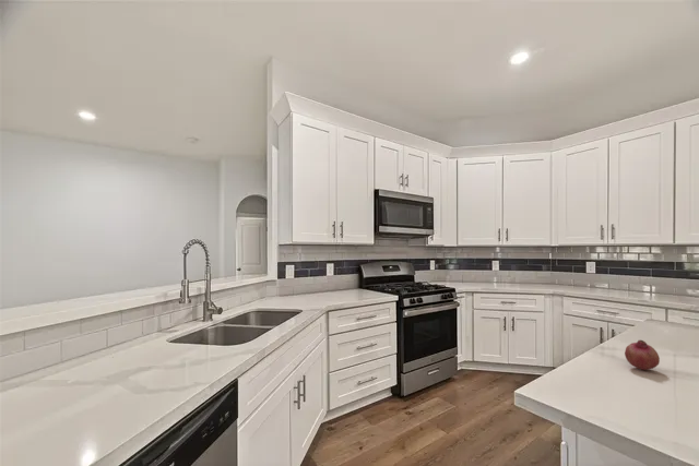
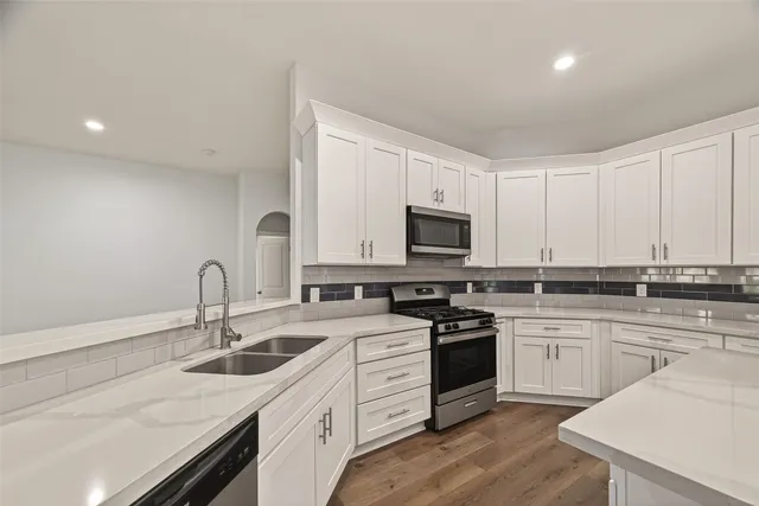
- fruit (641, 354)
